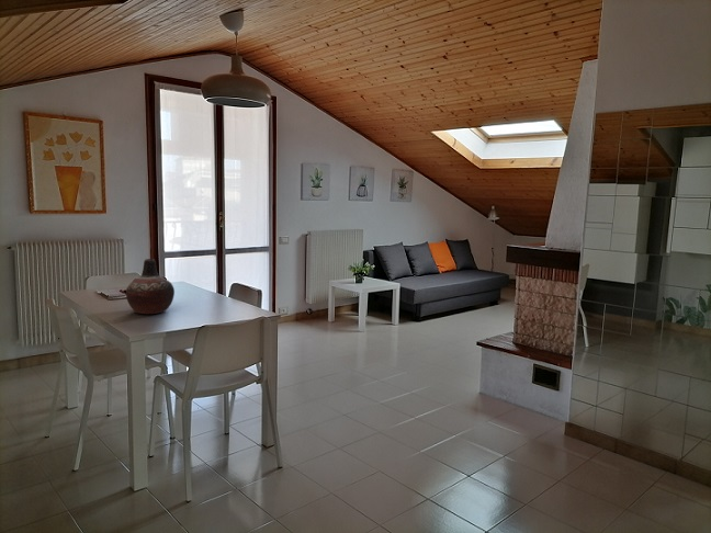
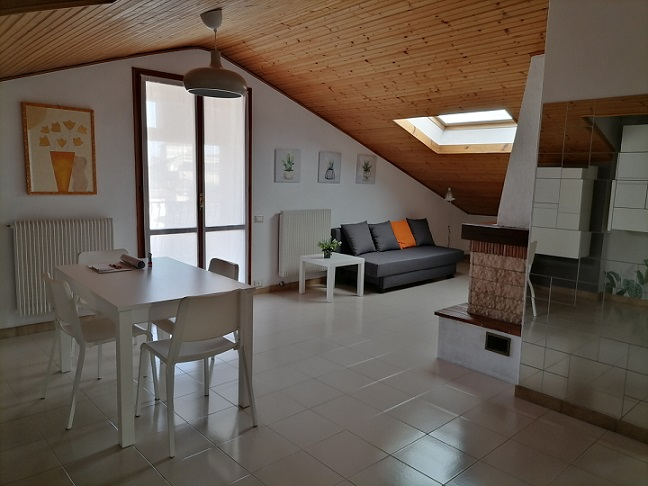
- vase (150, 285)
